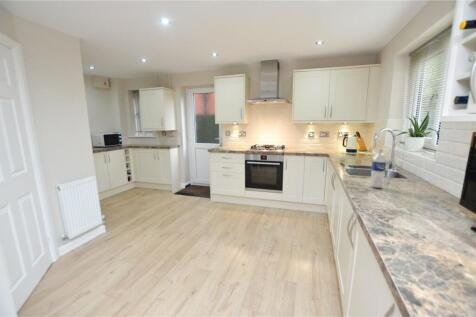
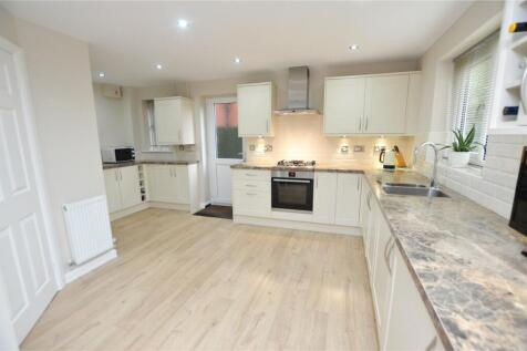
- water bottle (378, 168)
